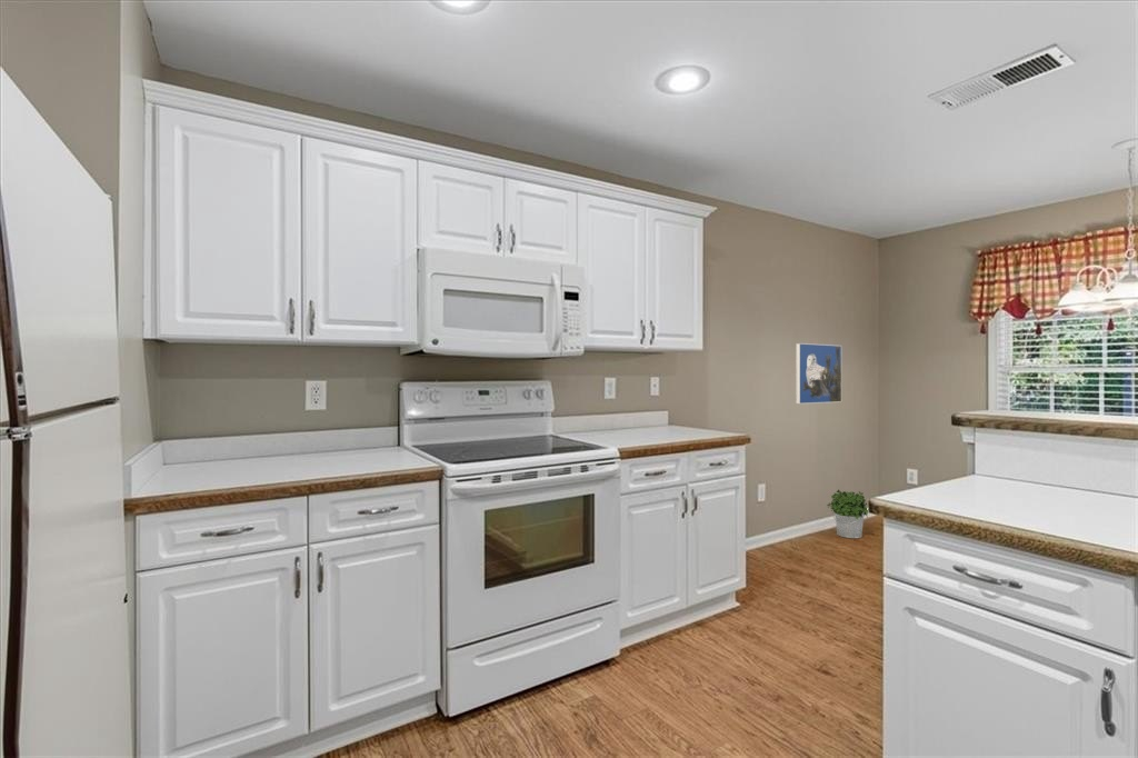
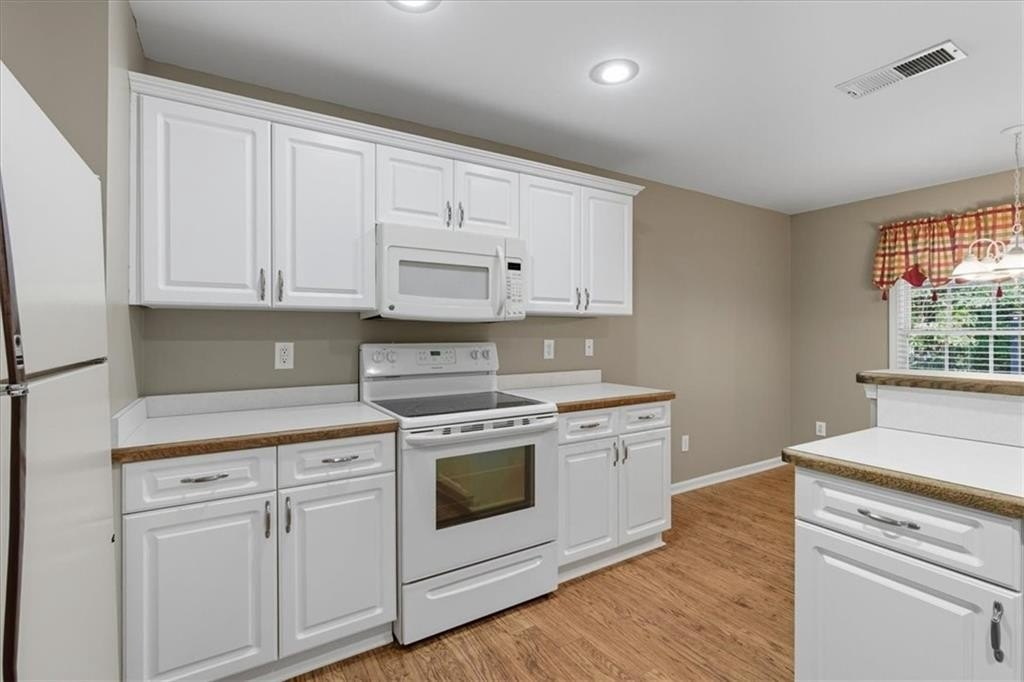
- potted plant (849, 512)
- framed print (819, 373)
